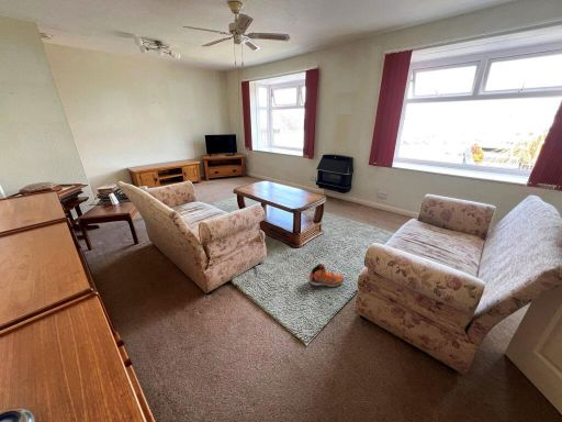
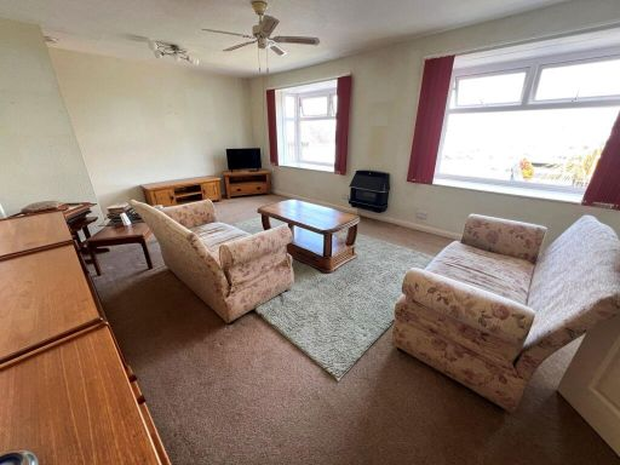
- sneaker (327, 274)
